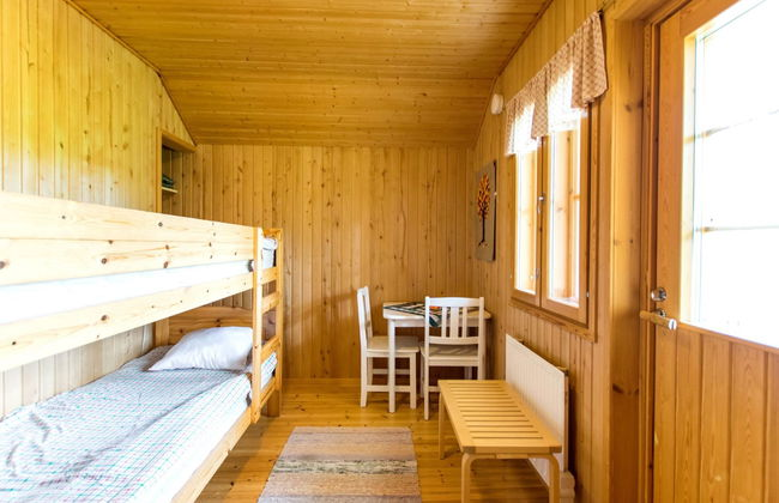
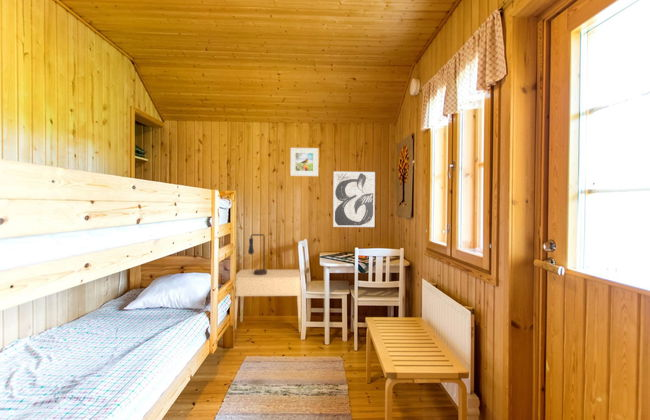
+ table lamp (253, 252)
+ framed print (304, 162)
+ nightstand (269, 295)
+ wall art (354, 199)
